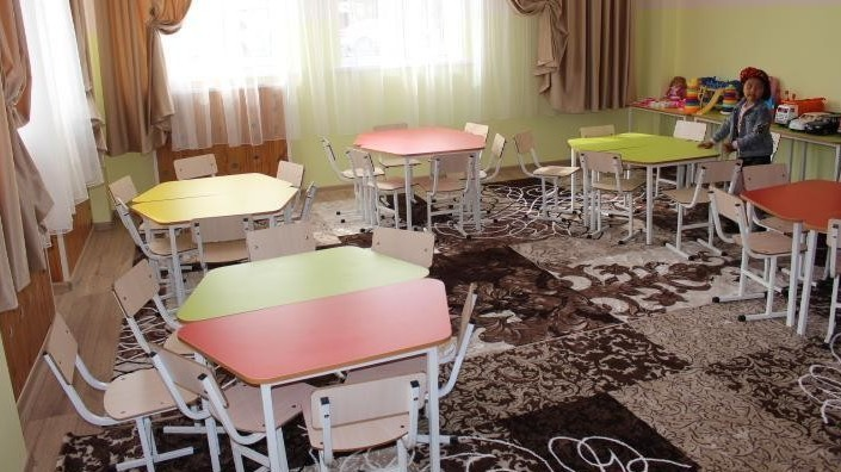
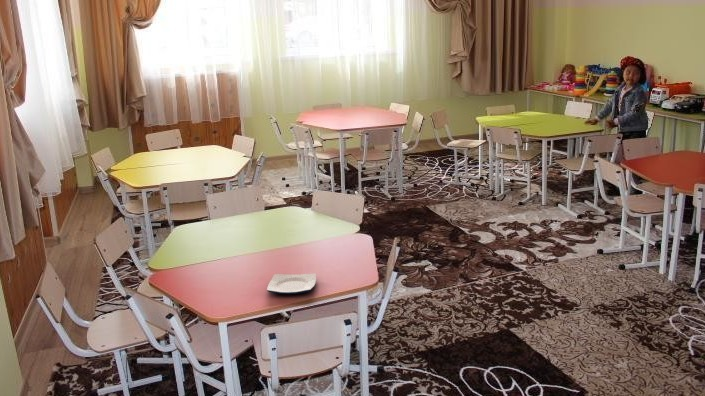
+ plate (292, 284)
